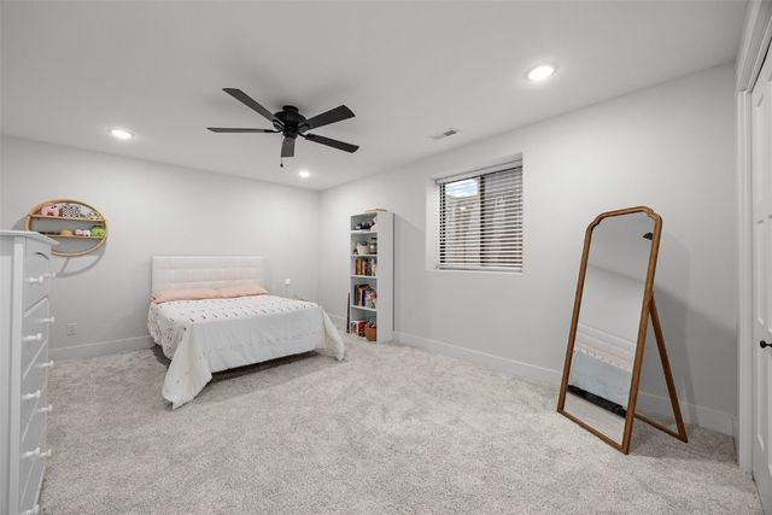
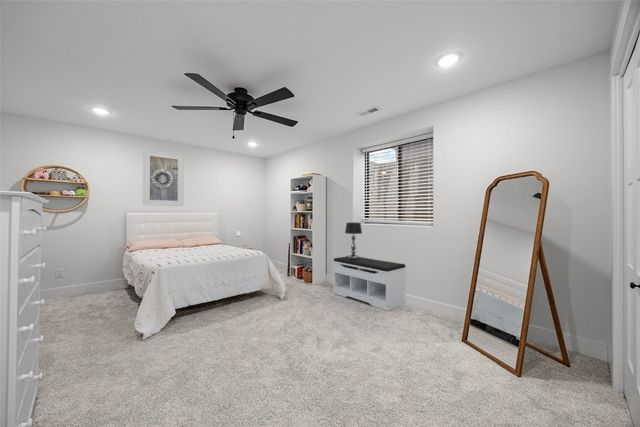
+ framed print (164, 179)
+ bench (367, 279)
+ table lamp (353, 240)
